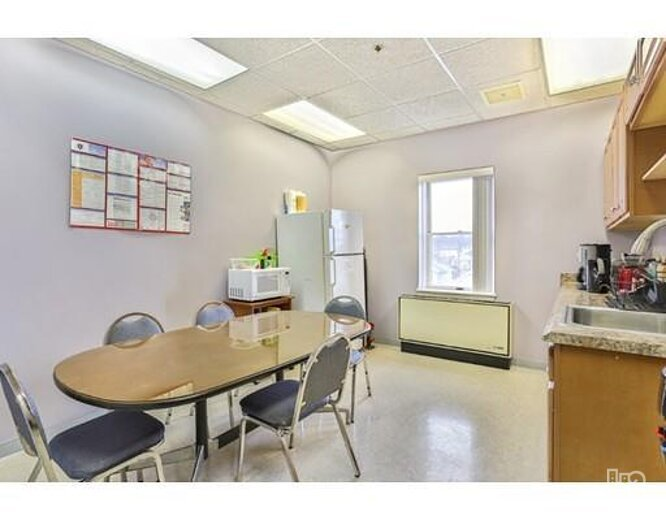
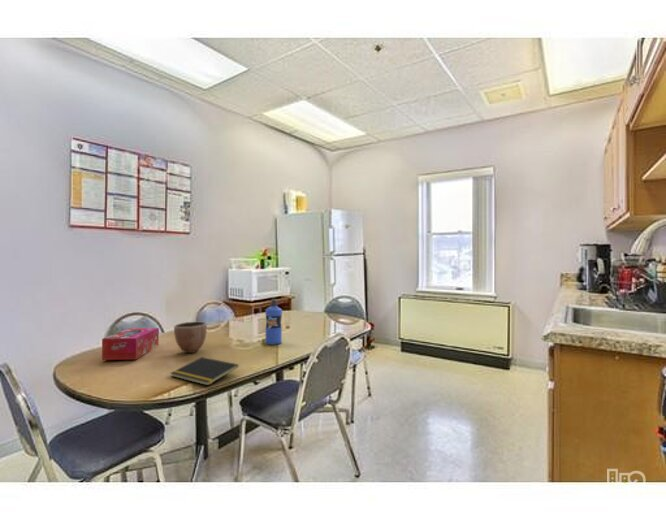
+ notepad (204, 370)
+ tissue box (132, 342)
+ decorative bowl (190, 337)
+ water bottle (273, 320)
